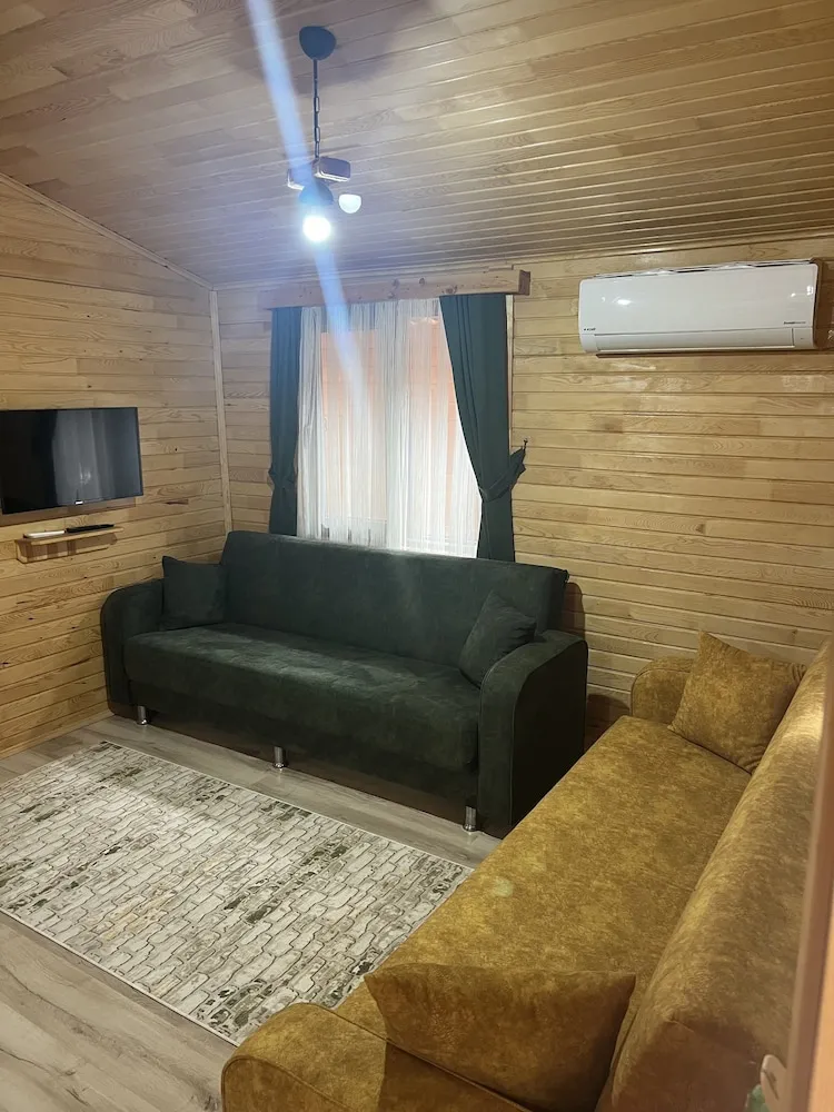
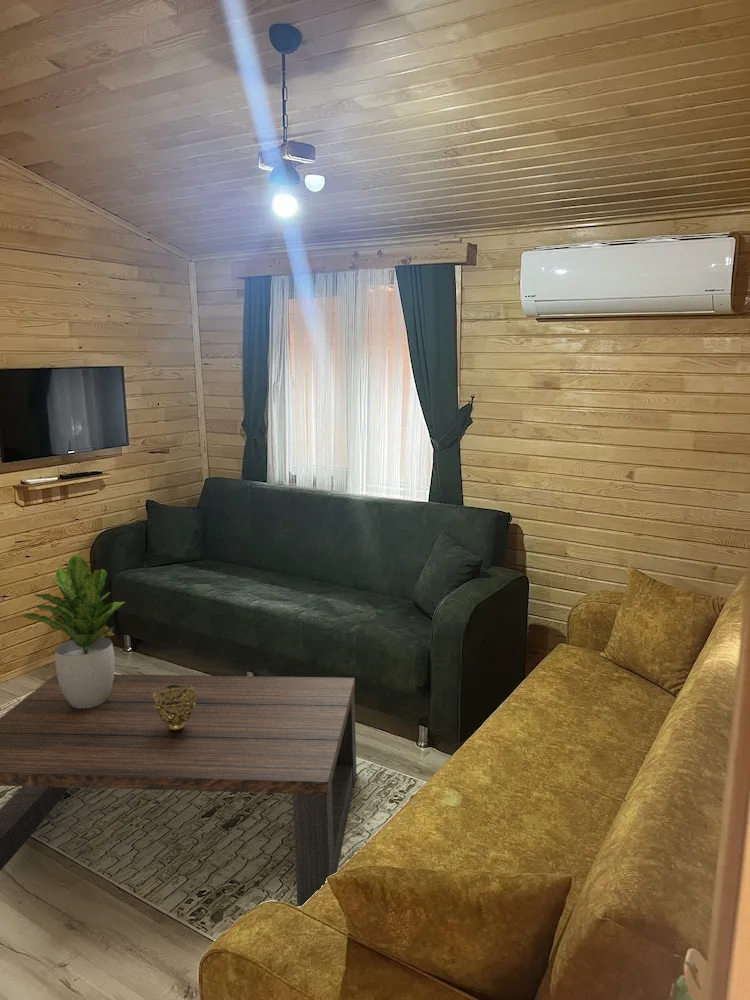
+ potted plant (81, 626)
+ coffee table (173, 773)
+ decorative bowl (175, 709)
